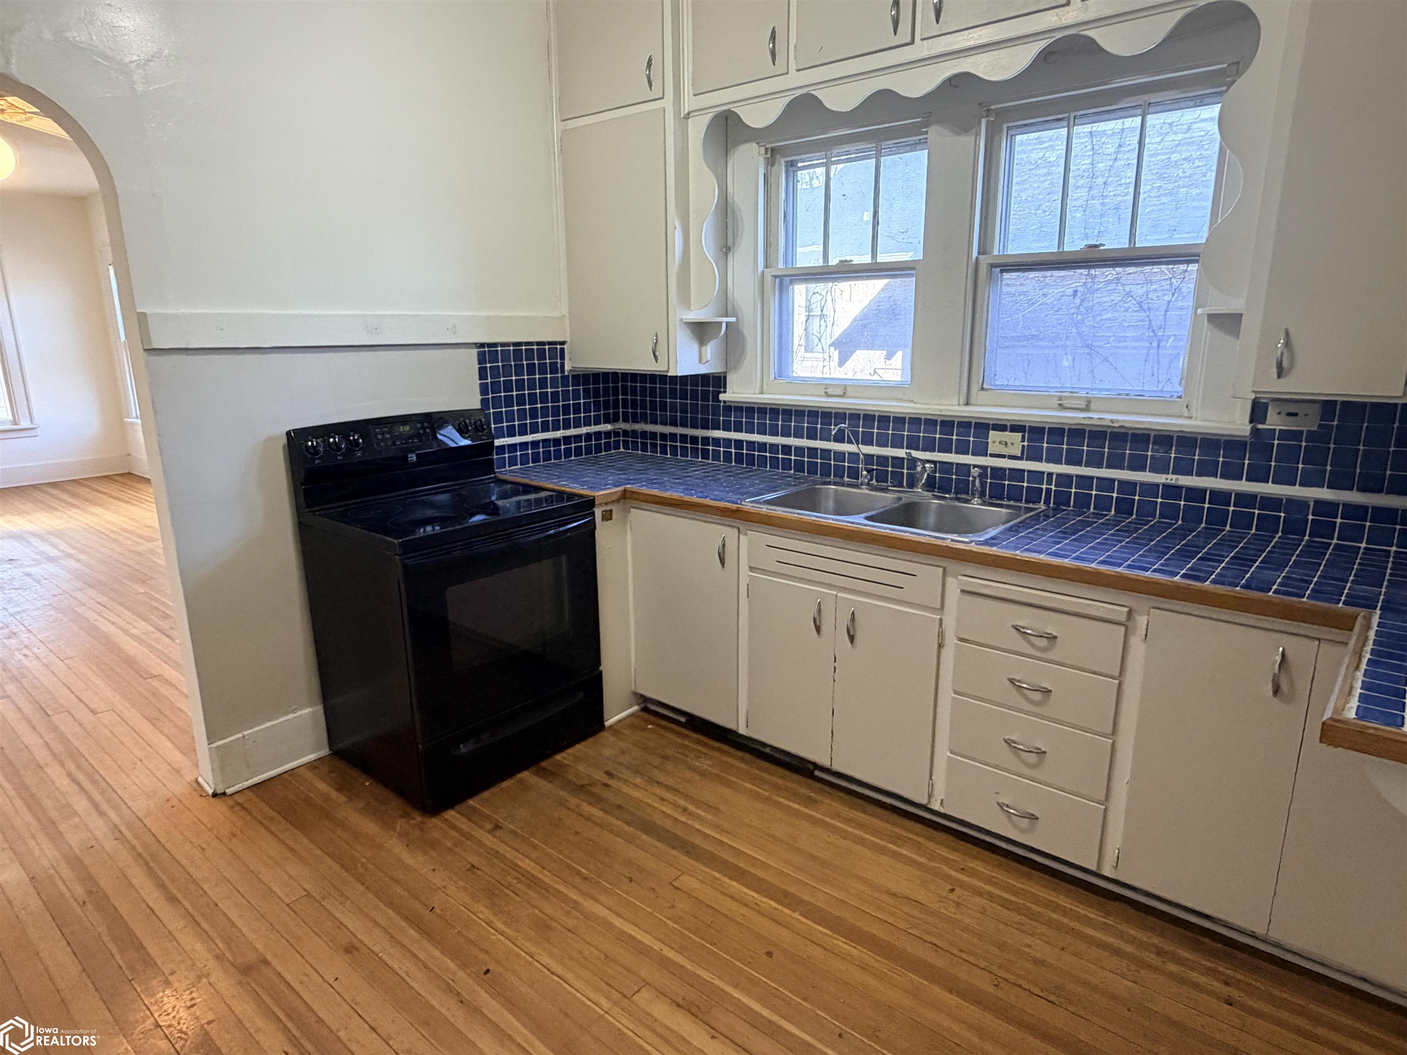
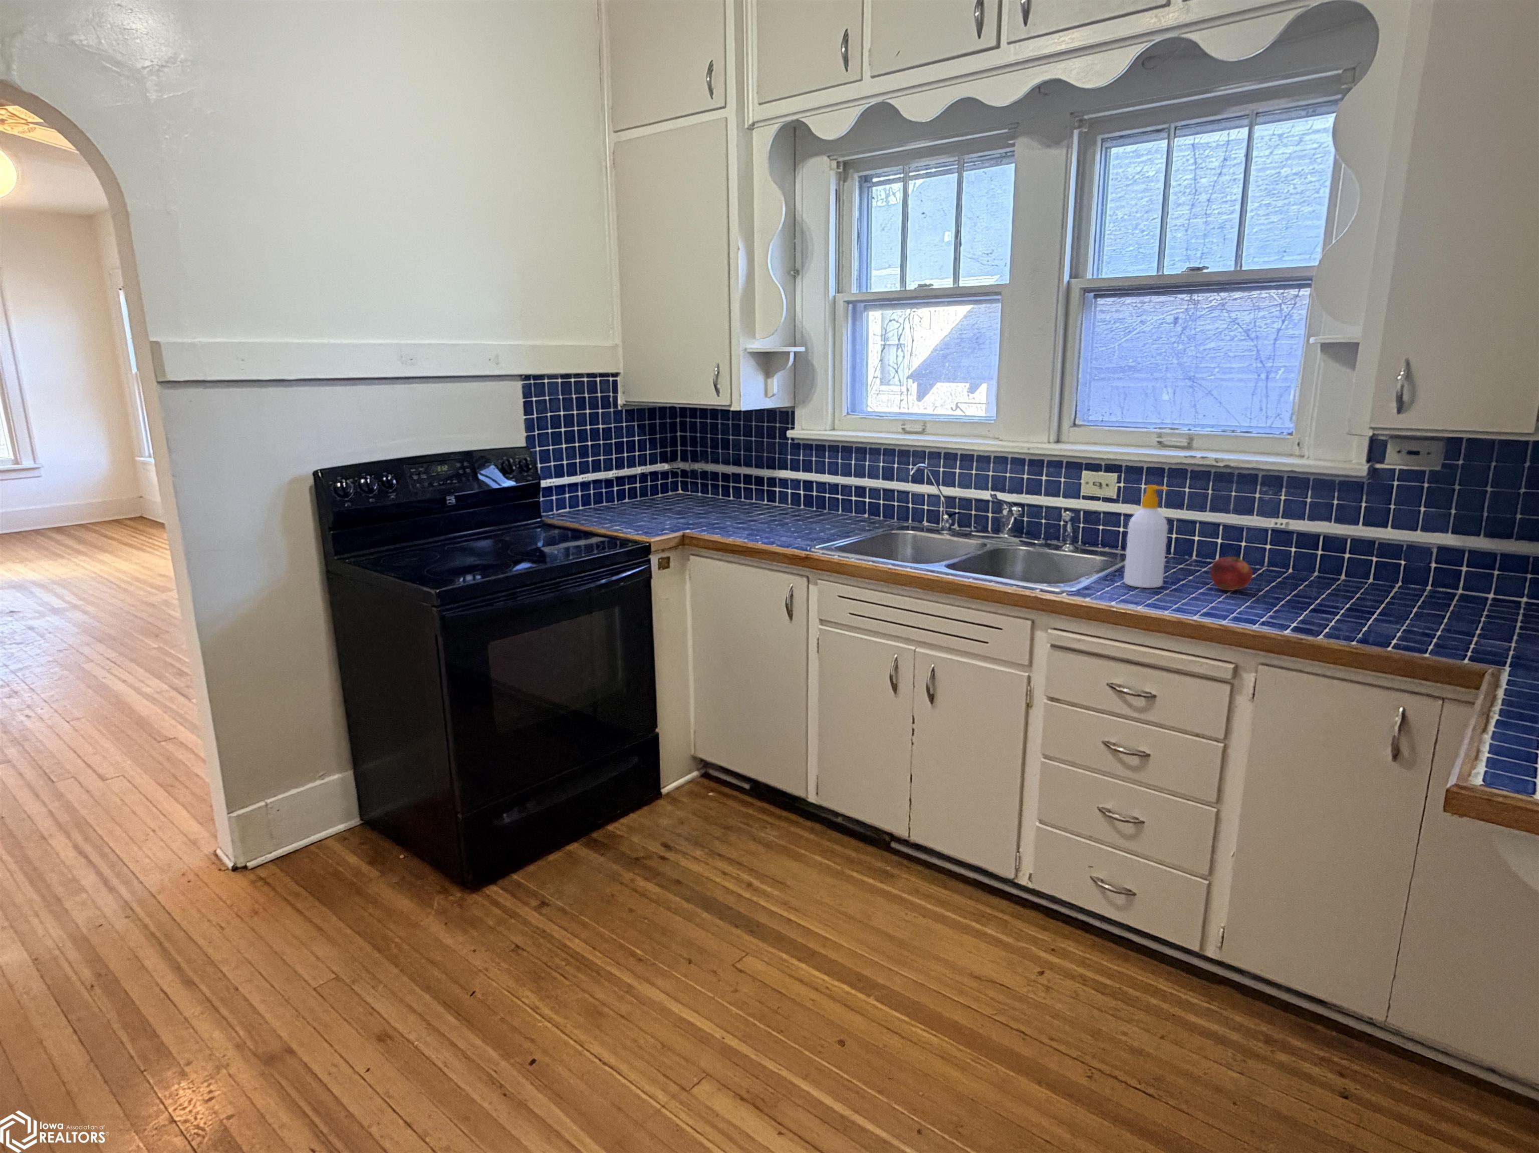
+ soap bottle (1149, 535)
+ fruit (1231, 573)
